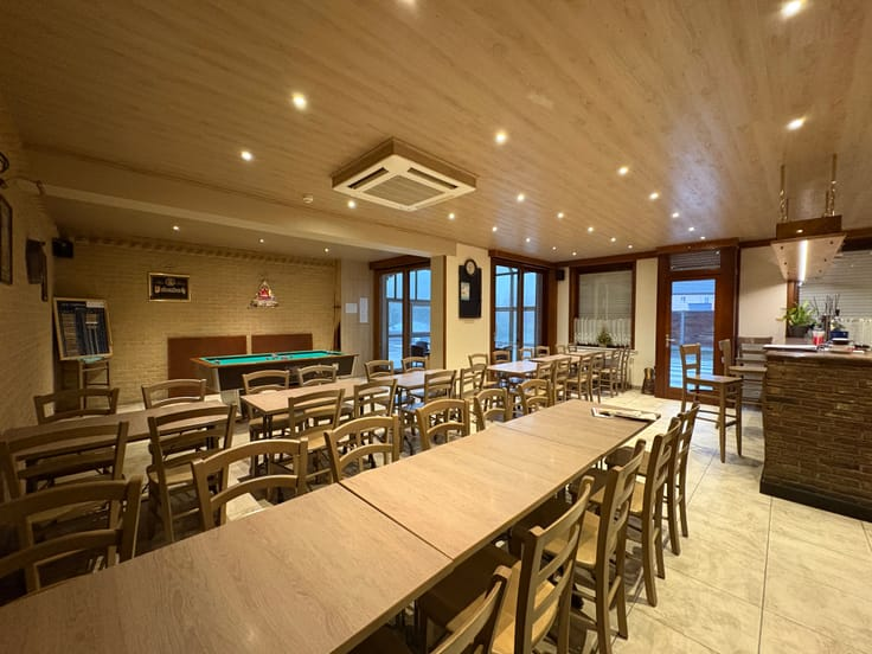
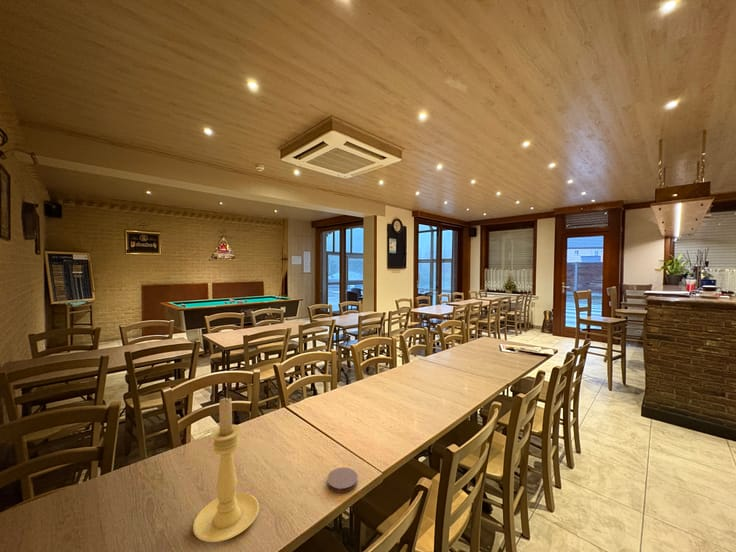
+ coaster (342, 479)
+ candle holder (226, 457)
